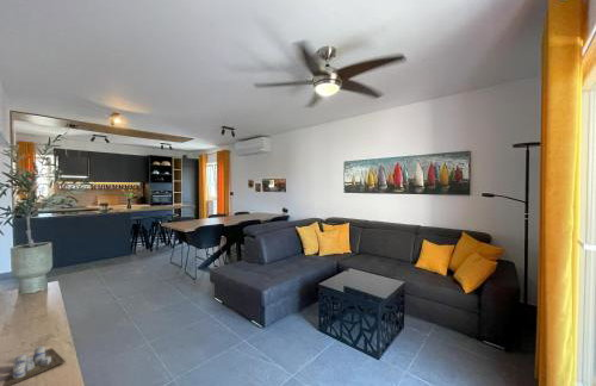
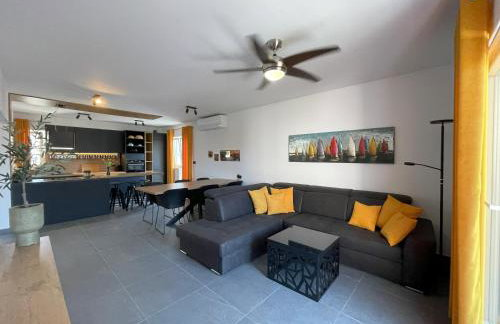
- candle (30, 361)
